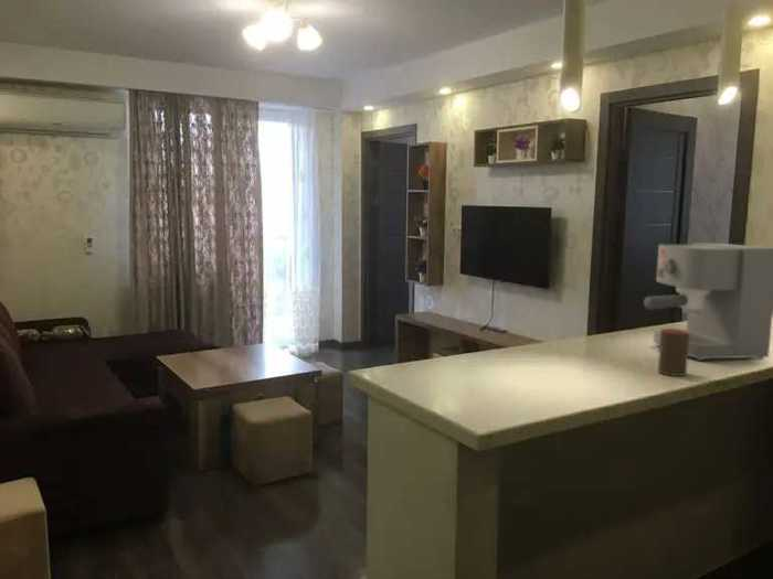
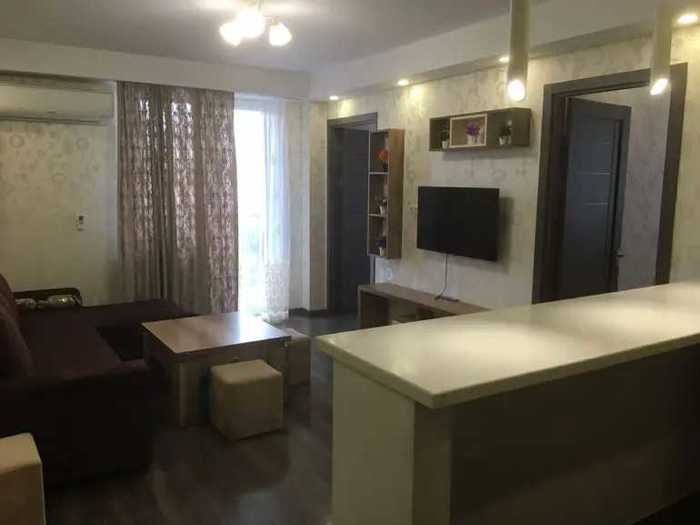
- coffee maker (710, 300)
- cup (673, 352)
